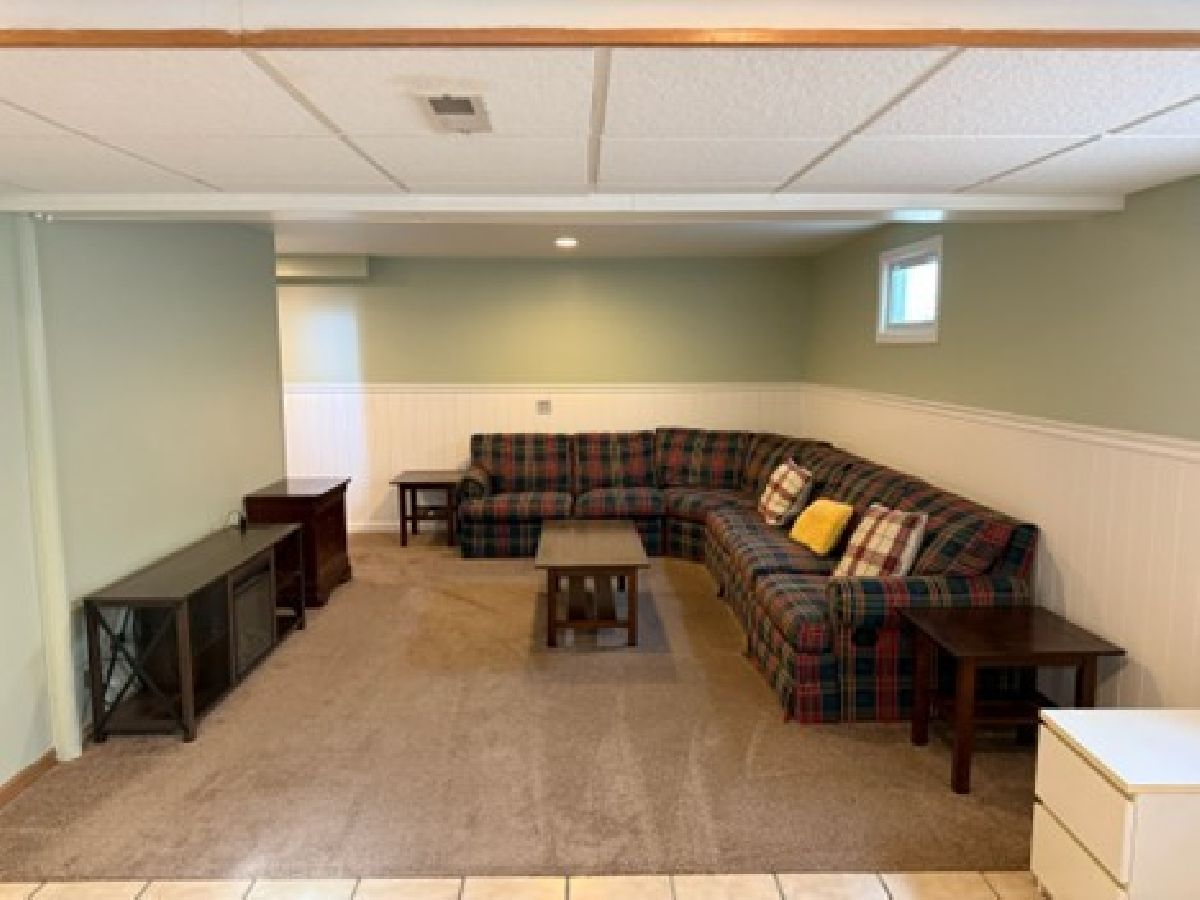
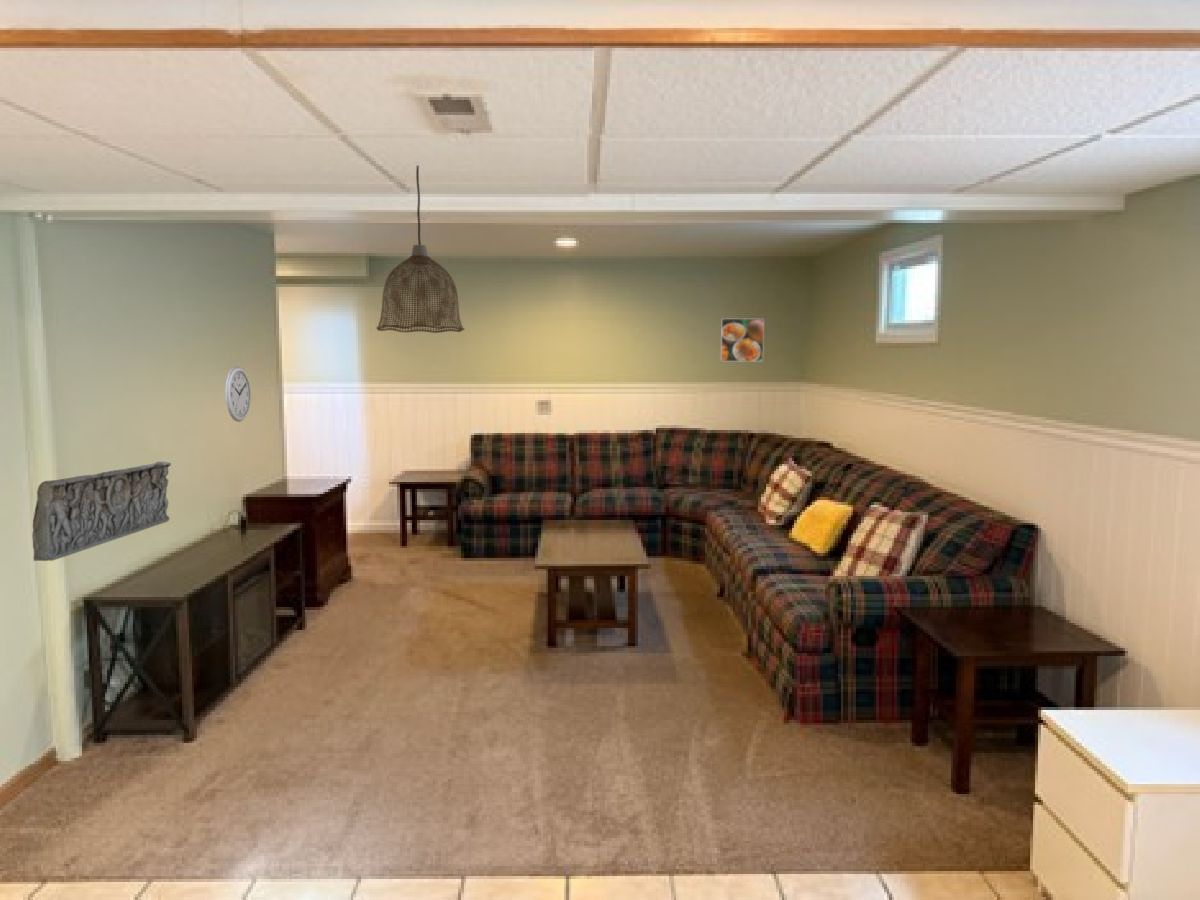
+ pendant lamp (419, 249)
+ wall relief (109, 504)
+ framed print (742, 340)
+ wall clock (239, 394)
